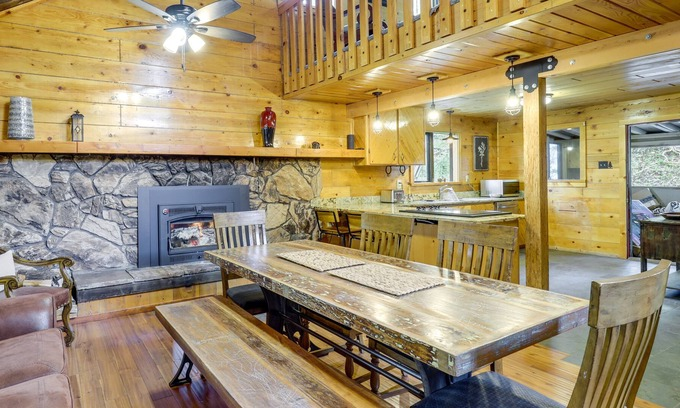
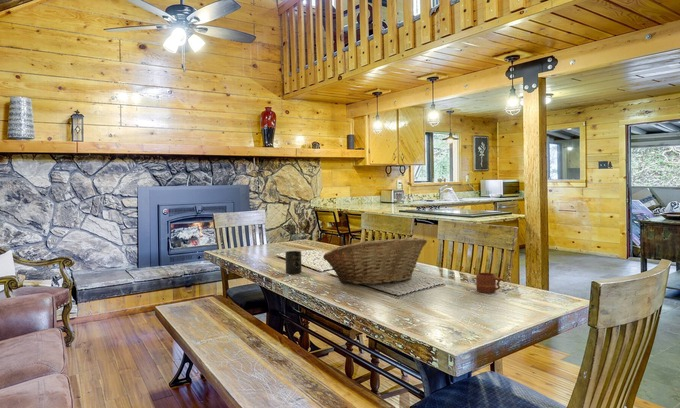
+ fruit basket (376, 257)
+ mug (490, 283)
+ mug (292, 261)
